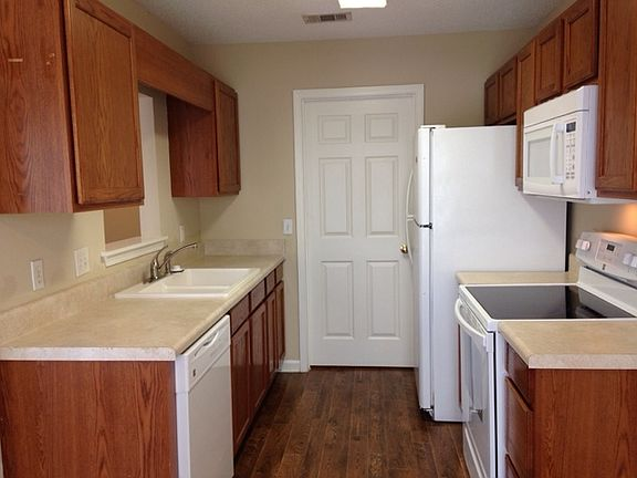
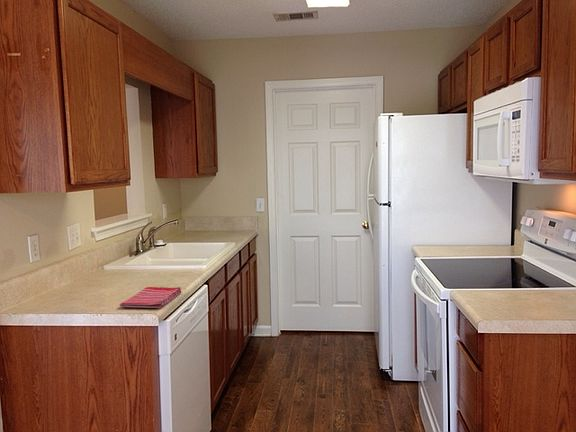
+ dish towel (152, 296)
